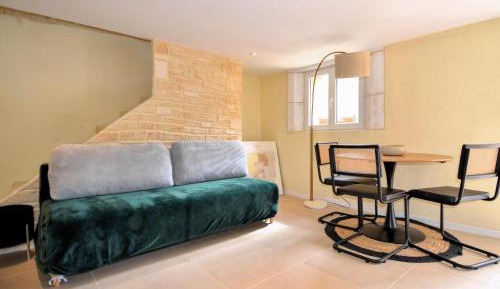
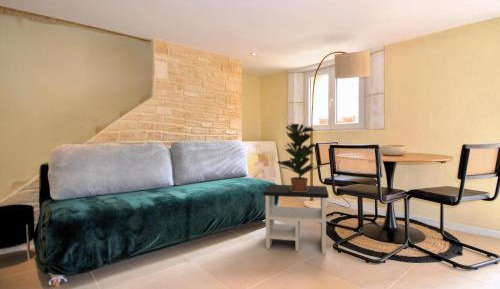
+ side table (296, 216)
+ potted plant (298, 156)
